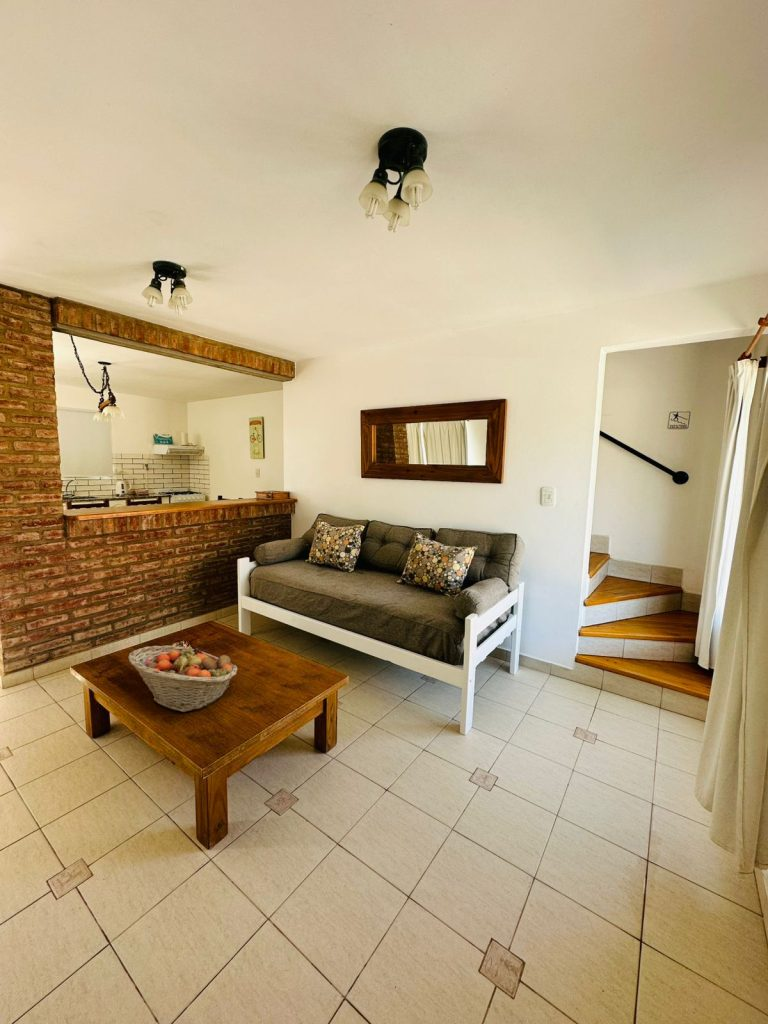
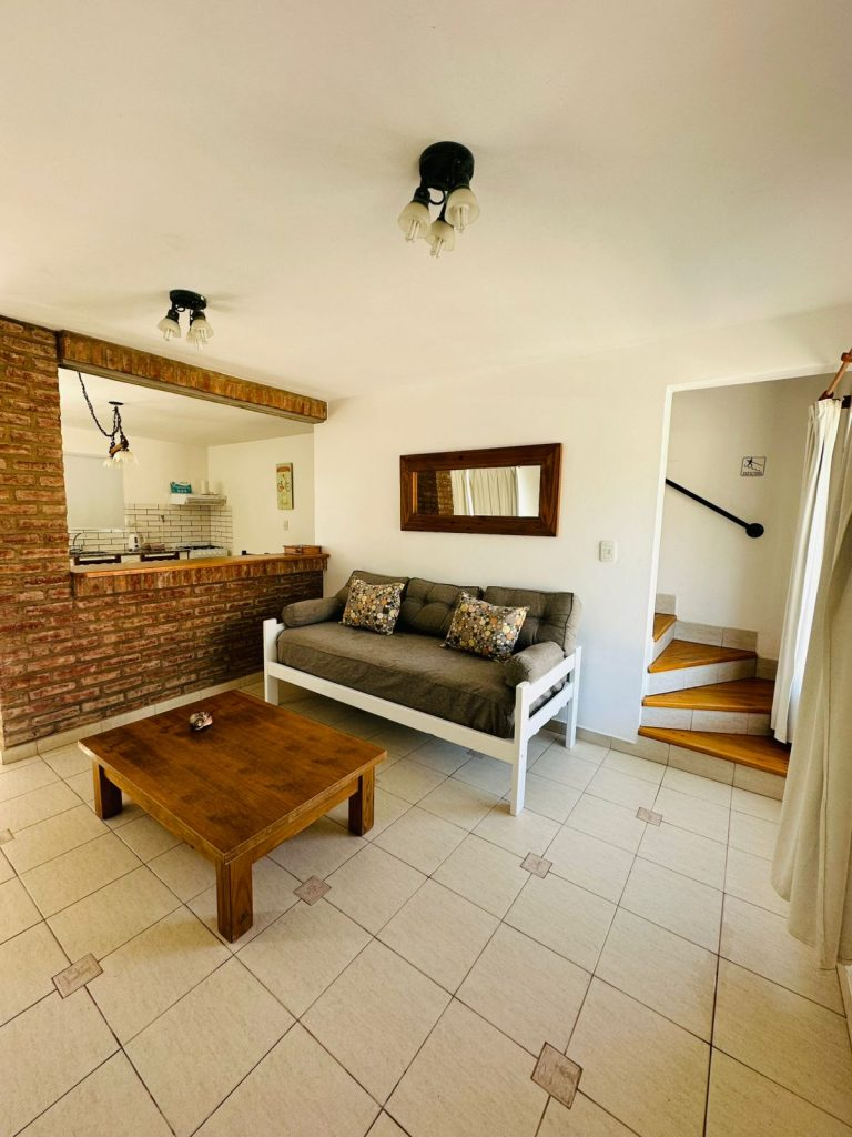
- fruit basket (184, 670)
